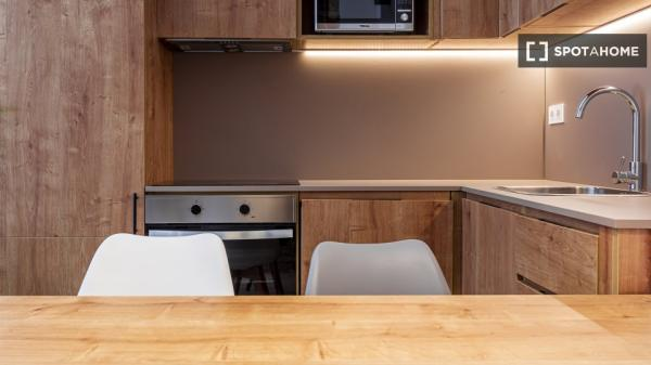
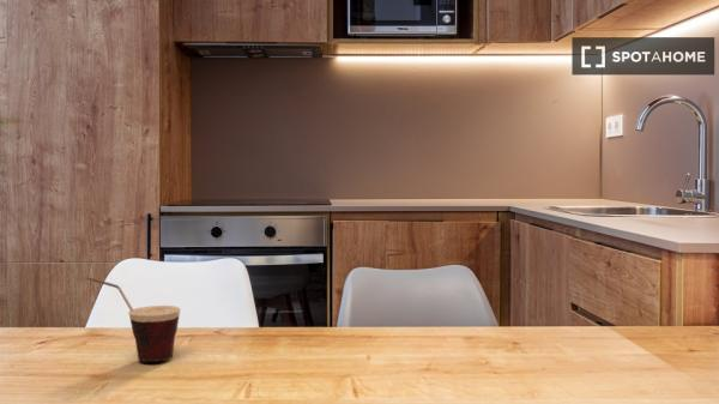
+ cup (133, 318)
